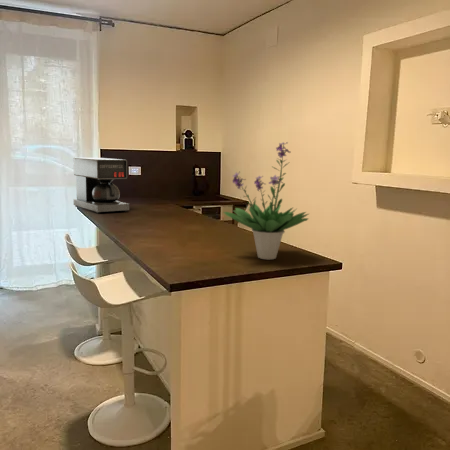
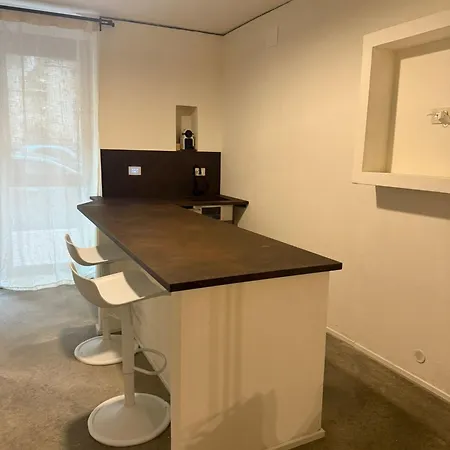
- coffee maker (100, 184)
- potted plant (270, 201)
